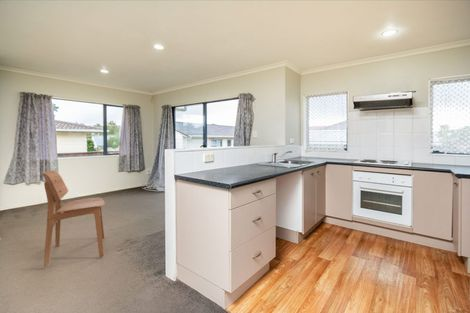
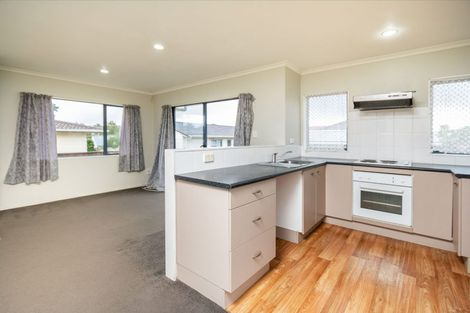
- dining chair (75, 211)
